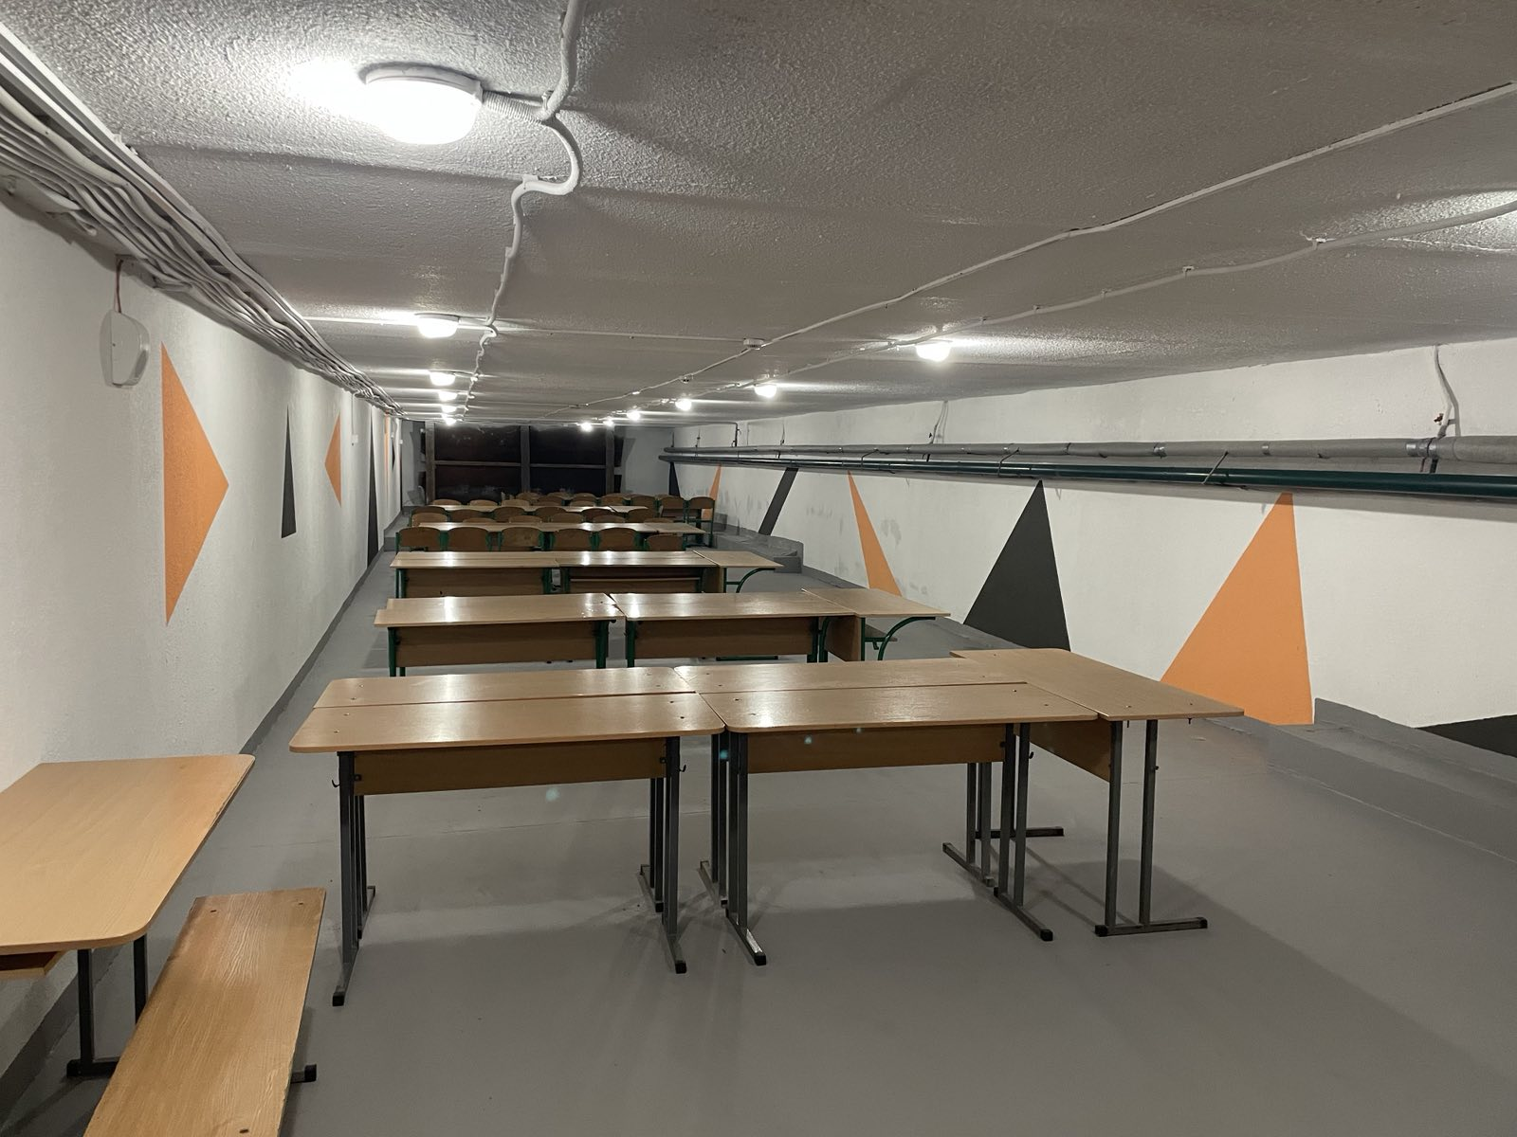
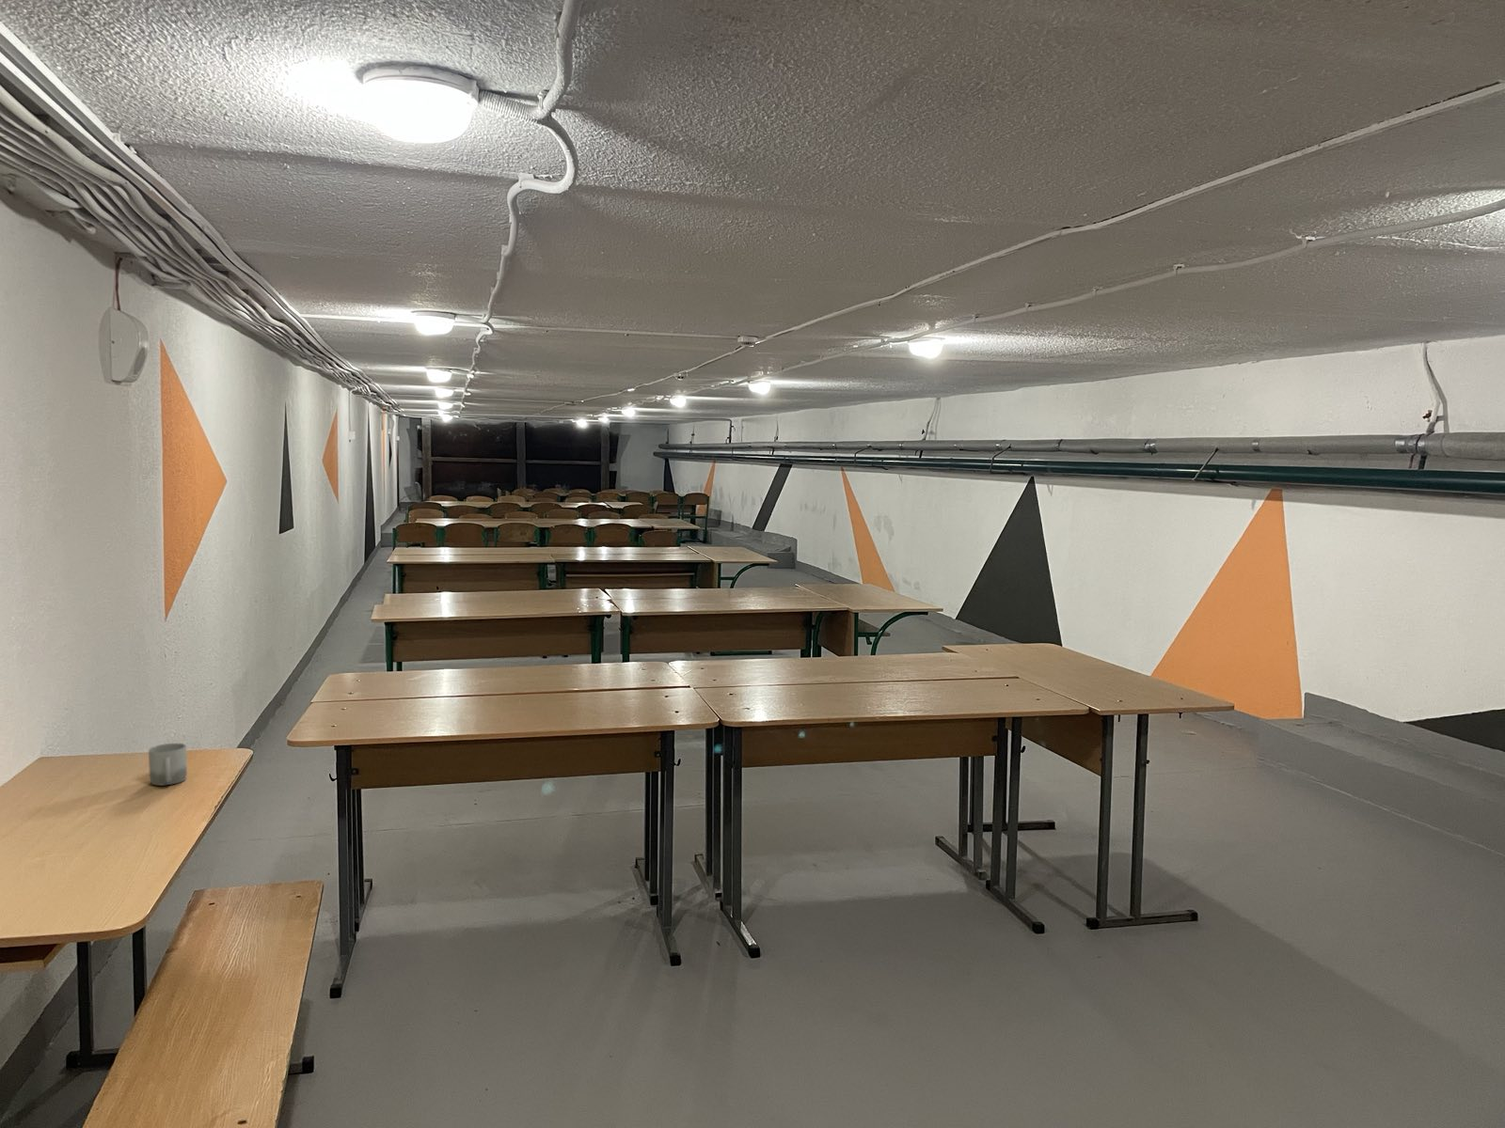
+ cup (167, 765)
